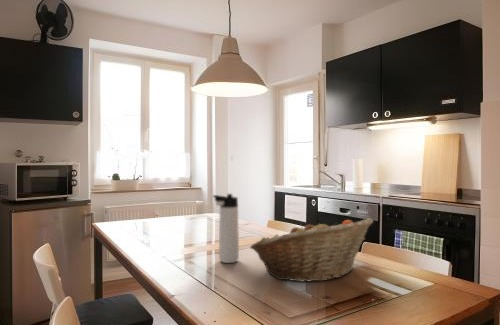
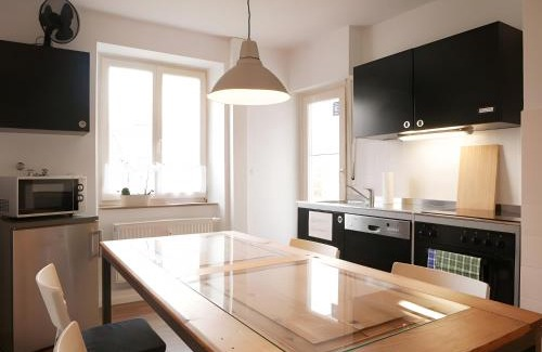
- thermos bottle (225, 227)
- fruit basket (313, 243)
